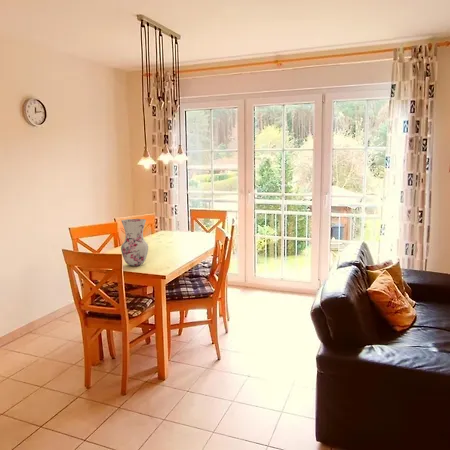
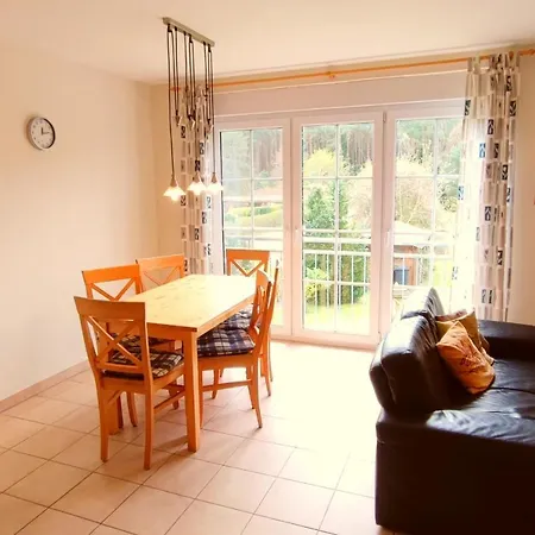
- vase (134, 242)
